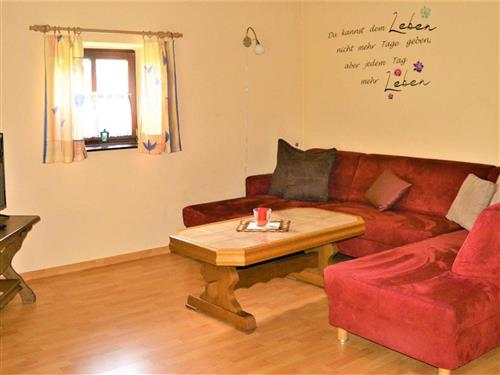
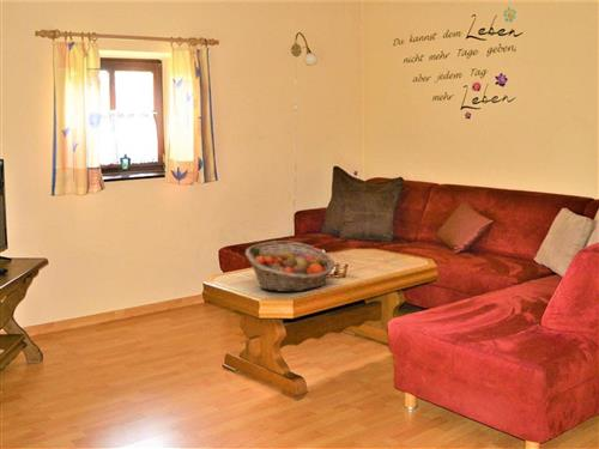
+ fruit basket (290, 265)
